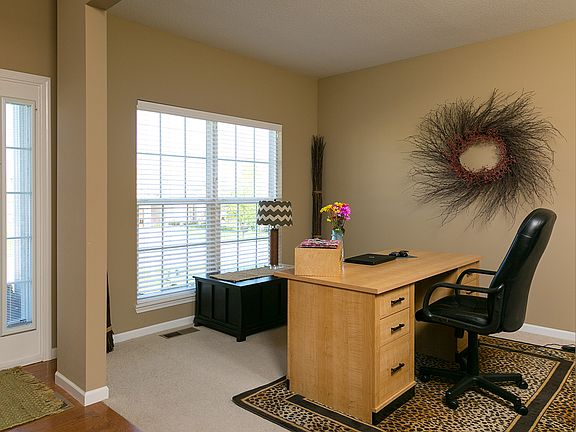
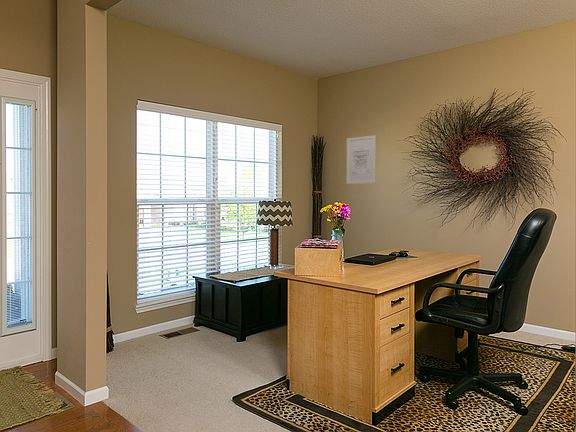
+ wall art (360, 160)
